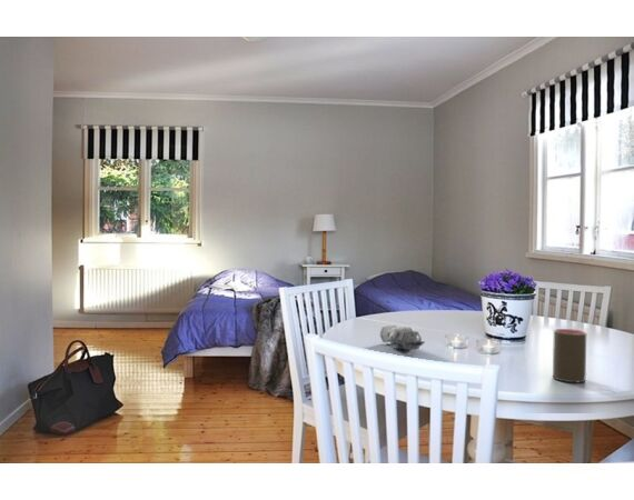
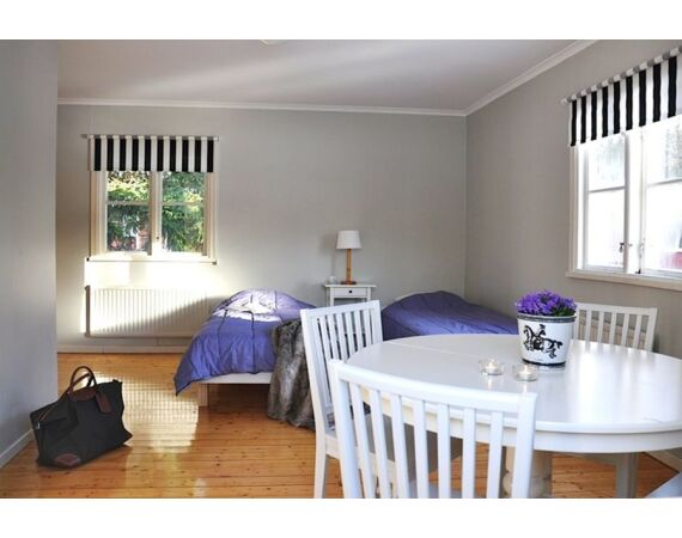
- teapot (404, 338)
- cup (568, 354)
